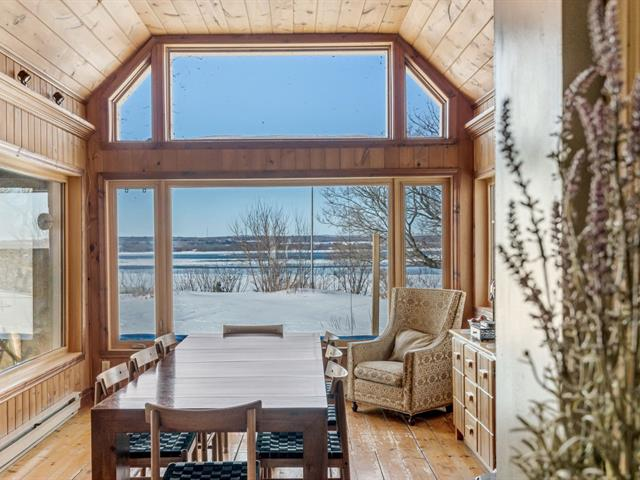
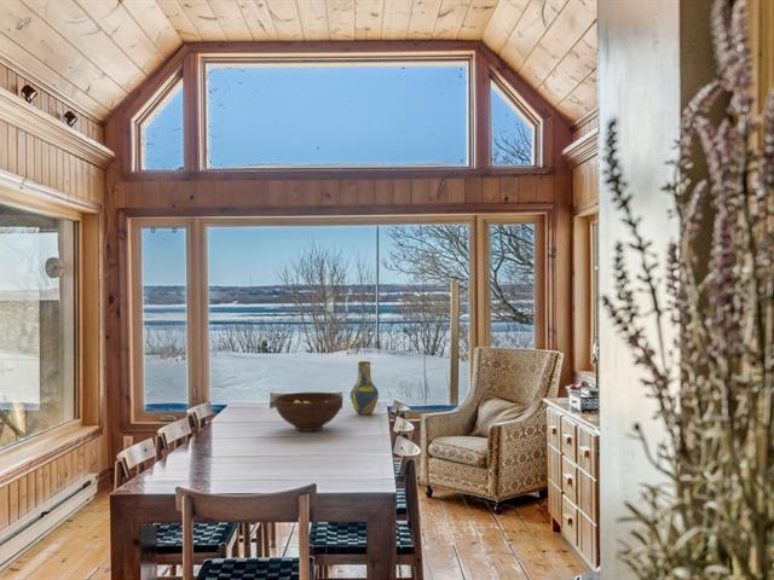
+ vase (364, 387)
+ fruit bowl (308, 412)
